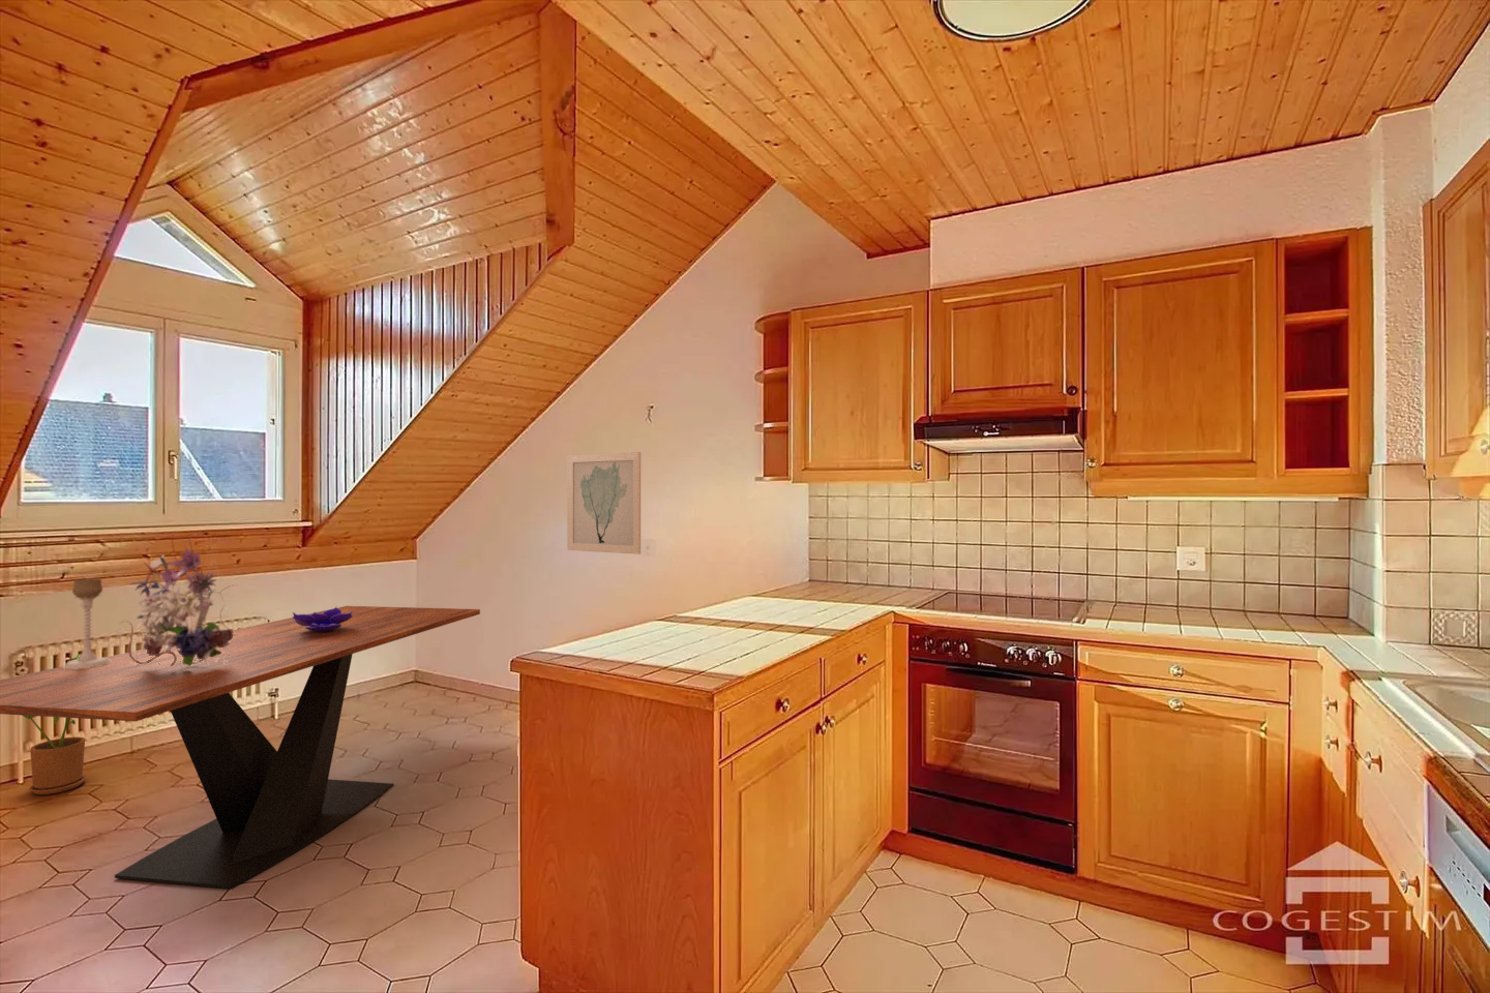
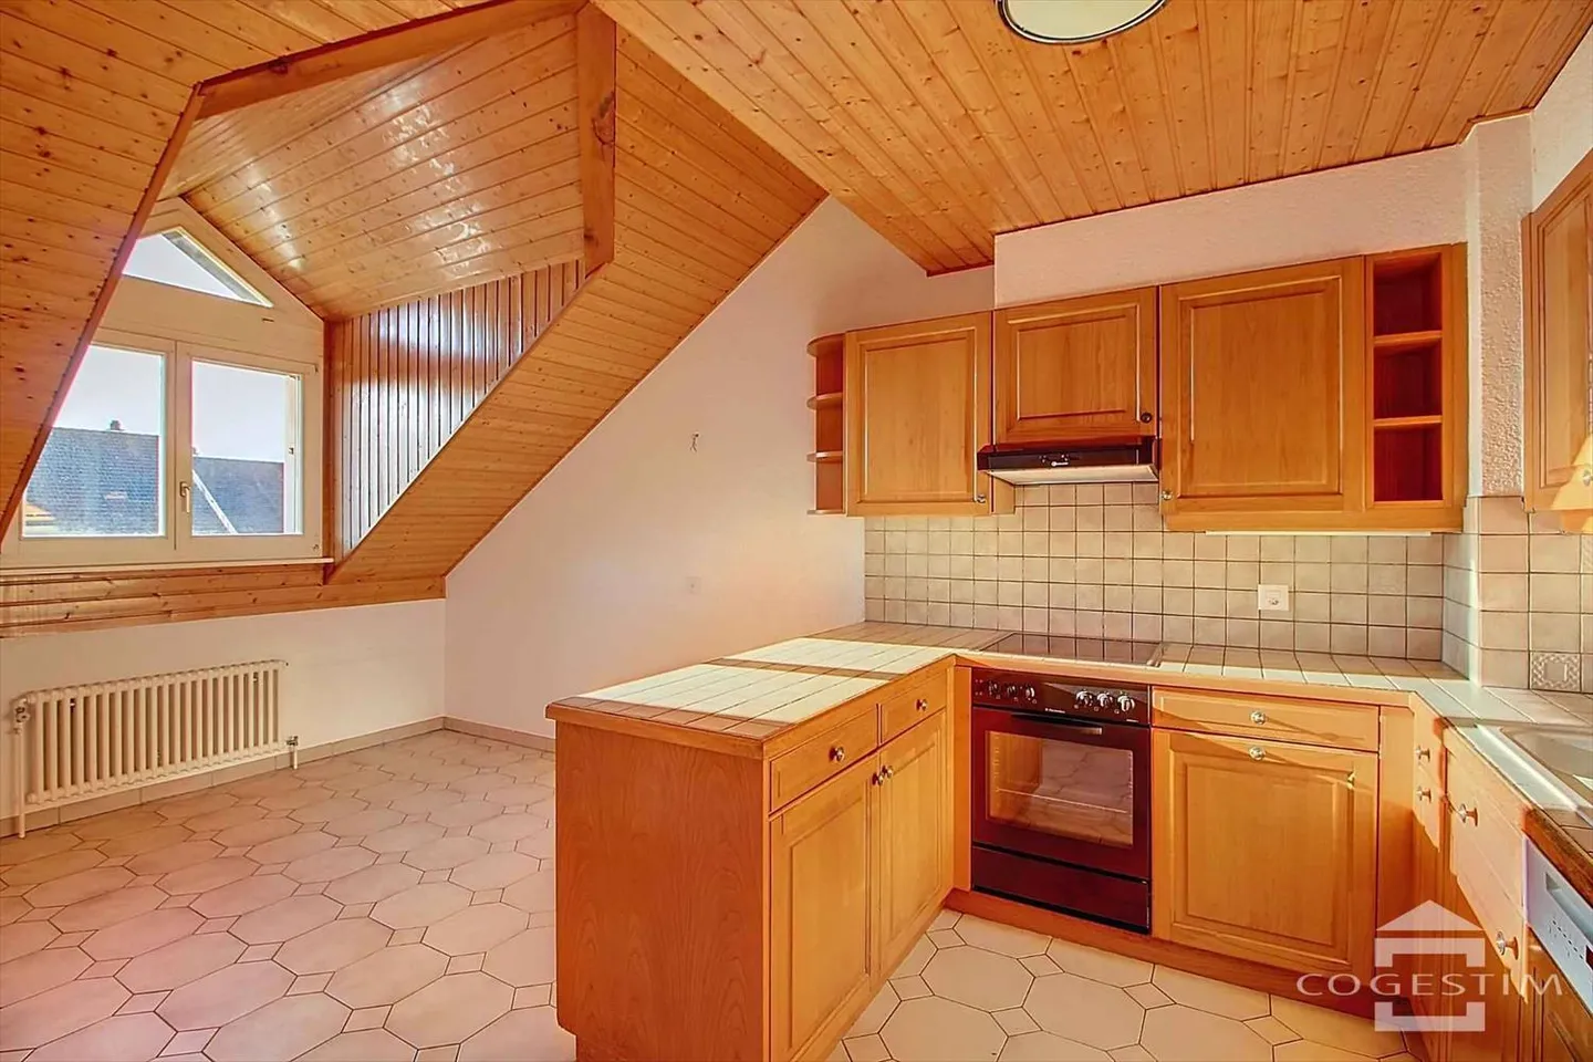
- decorative bowl (324, 616)
- bouquet (194, 592)
- dining table (283, 737)
- candle holder (86, 622)
- wall art (602, 503)
- house plant (65, 721)
